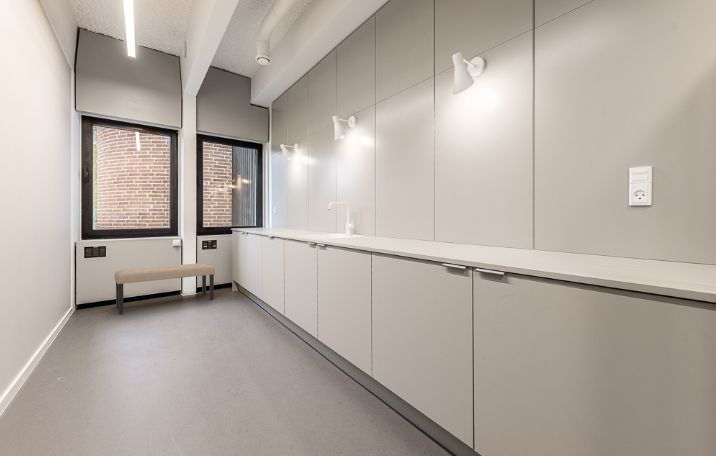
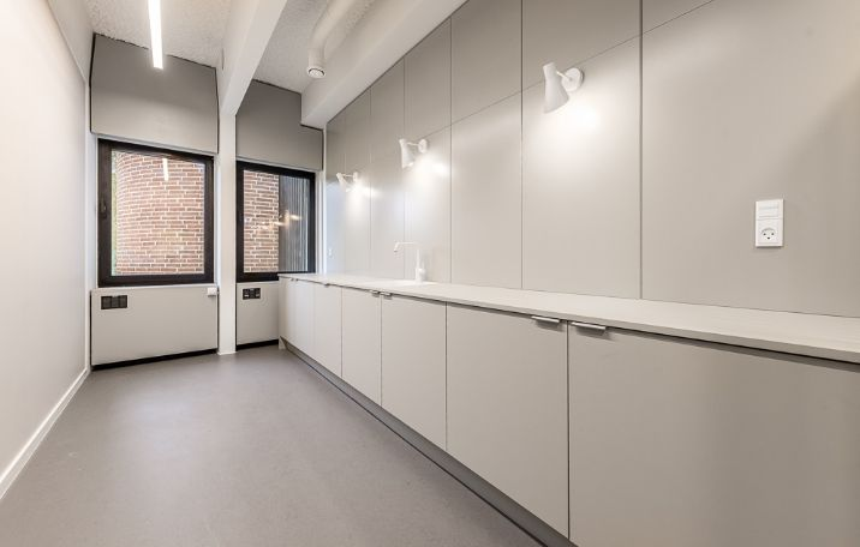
- bench (167, 278)
